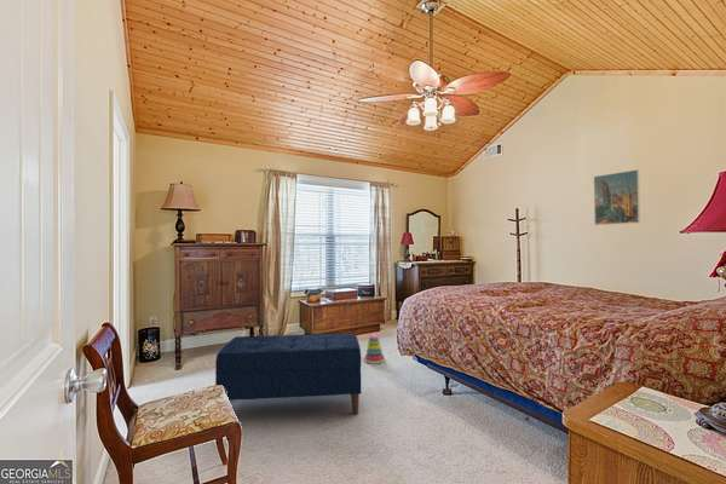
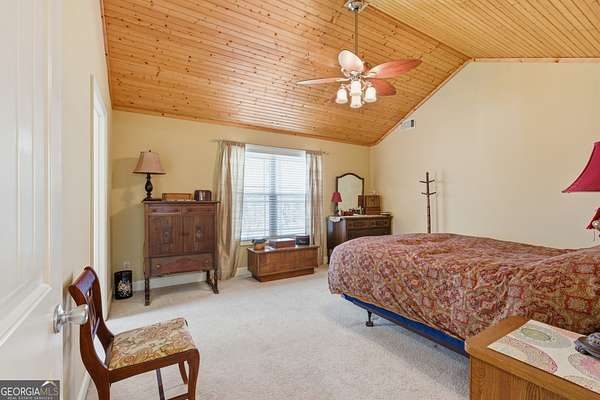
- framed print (615, 198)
- stacking toy (374, 347)
- bench (293, 373)
